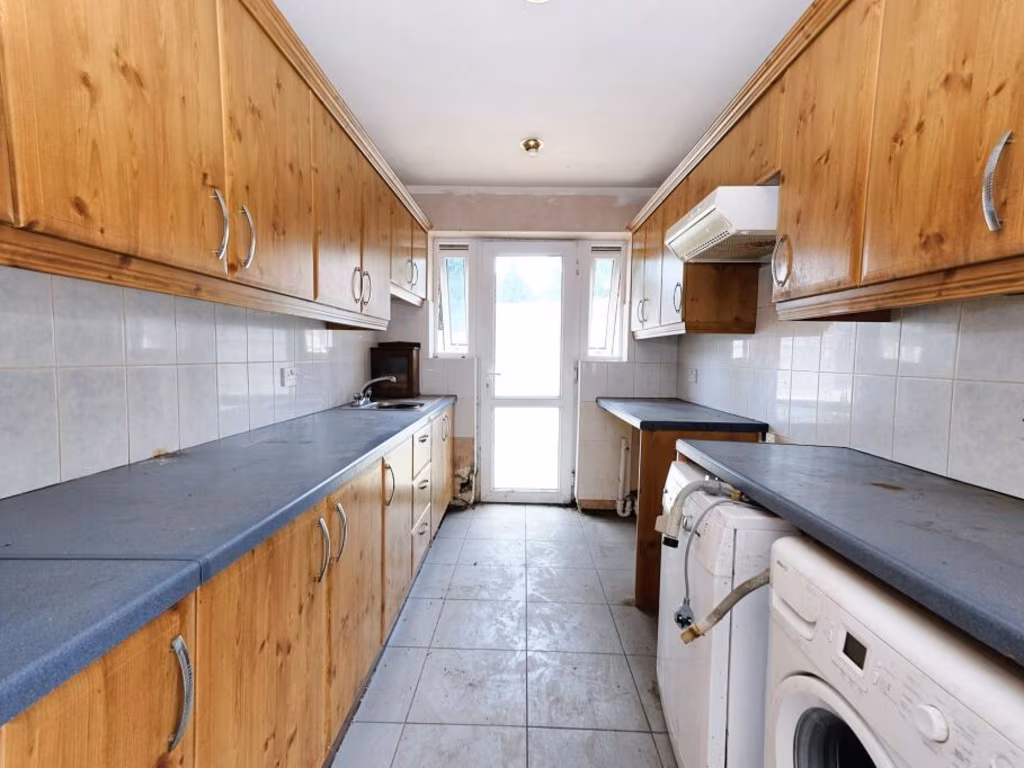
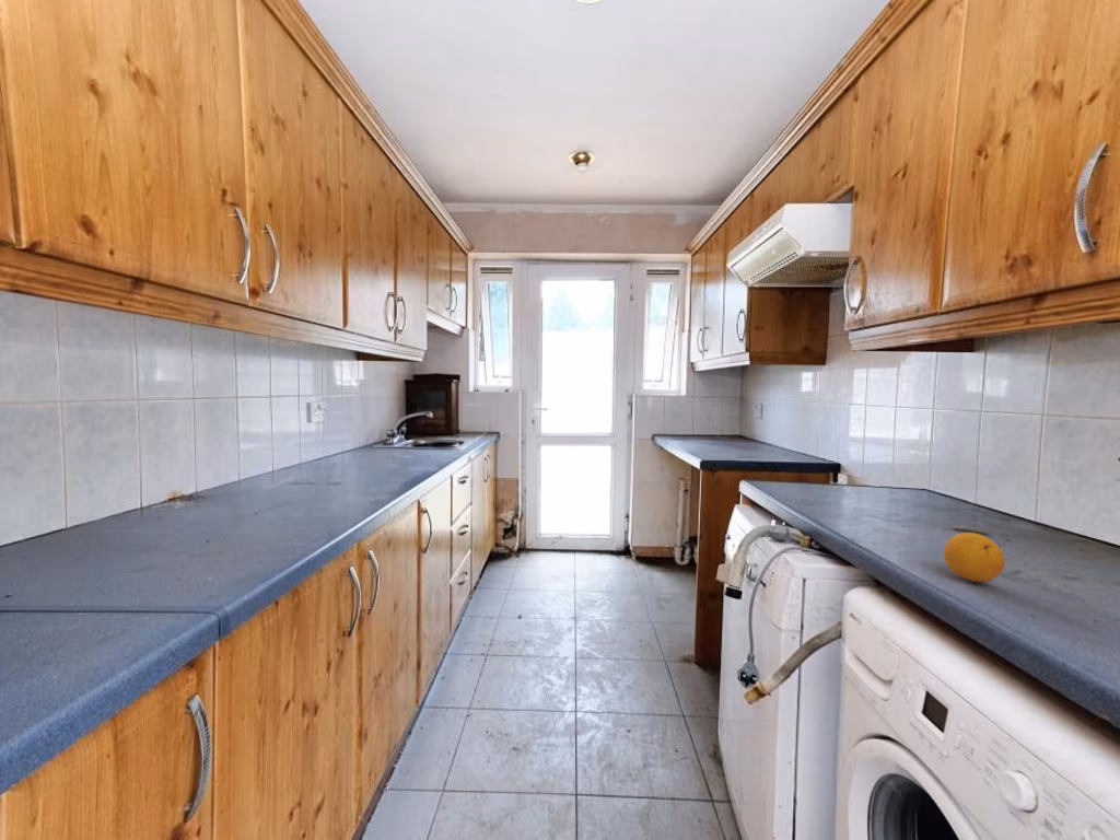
+ fruit (972, 557)
